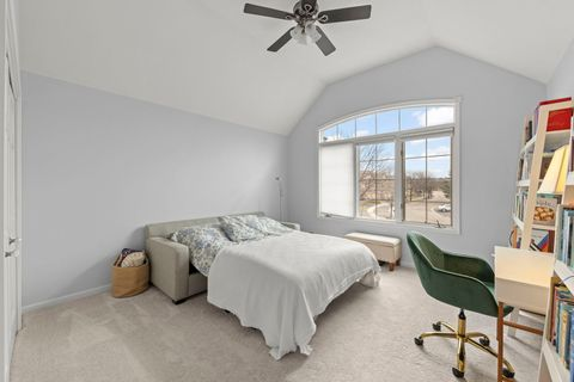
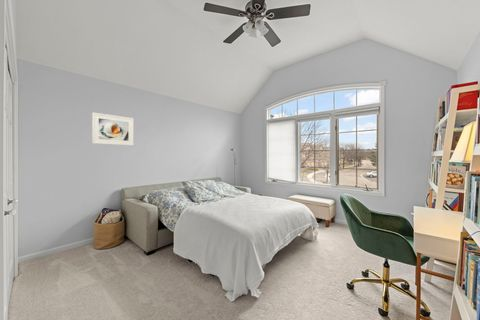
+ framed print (114, 130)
